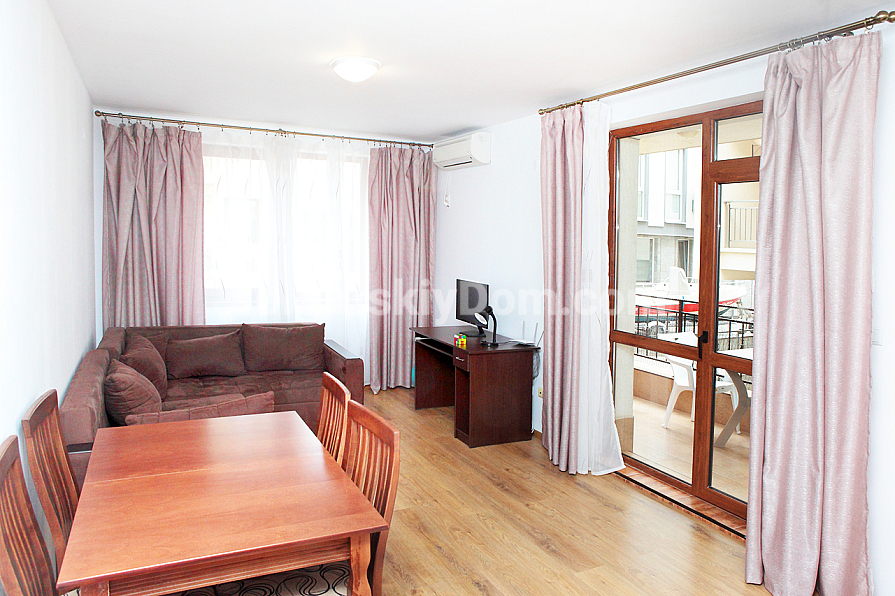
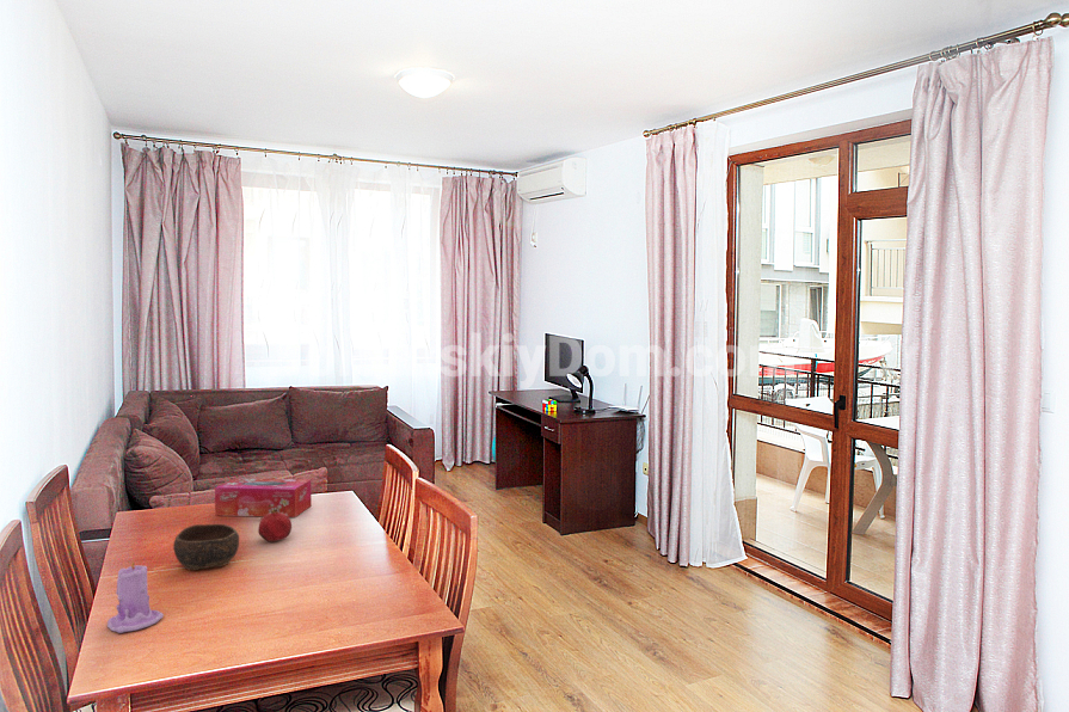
+ candle (134, 590)
+ tissue box (264, 497)
+ fruit (275, 523)
+ bowl (207, 546)
